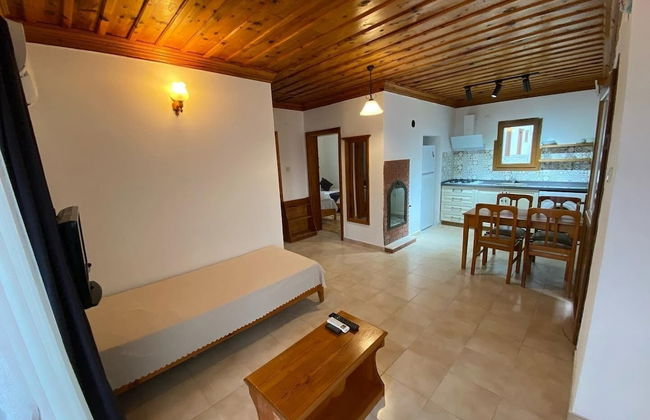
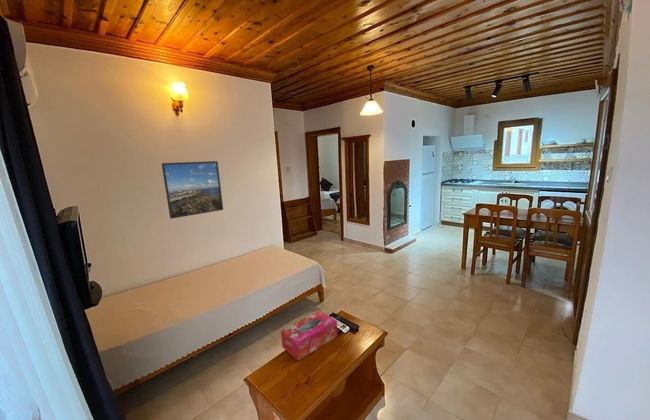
+ tissue box (309, 333)
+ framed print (194, 188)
